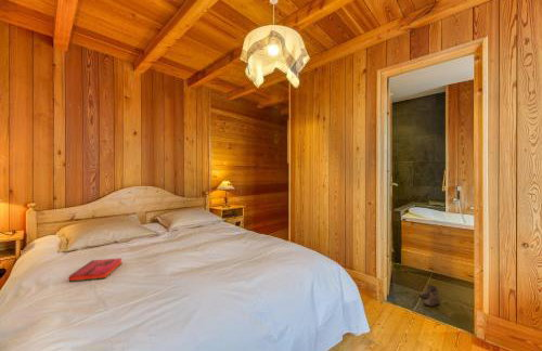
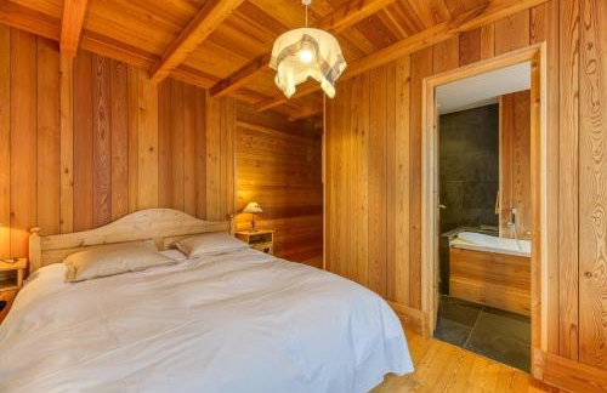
- boots (429, 294)
- hardback book (98, 268)
